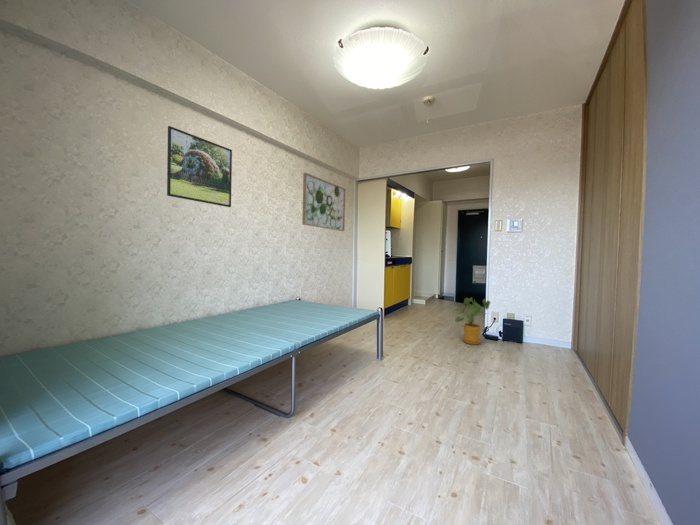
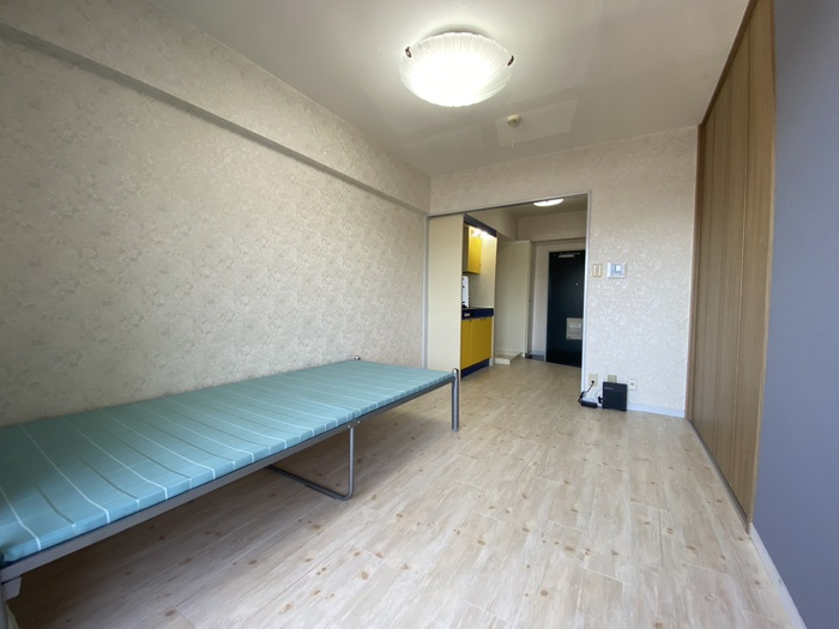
- wall art (326, 204)
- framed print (202, 170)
- house plant (471, 320)
